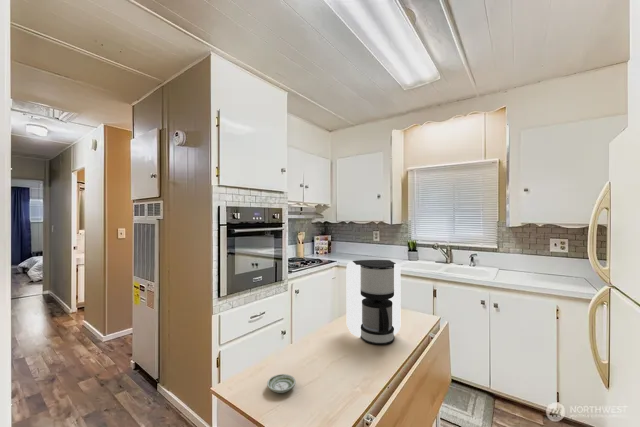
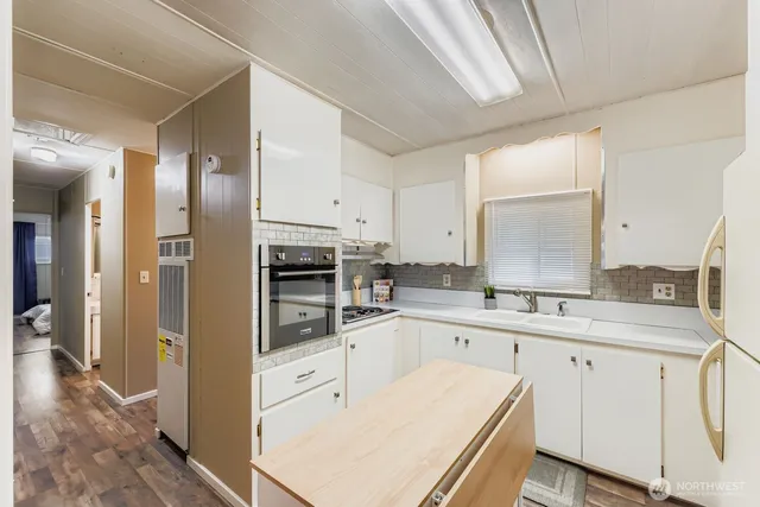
- coffee maker (377, 301)
- saucer (281, 385)
